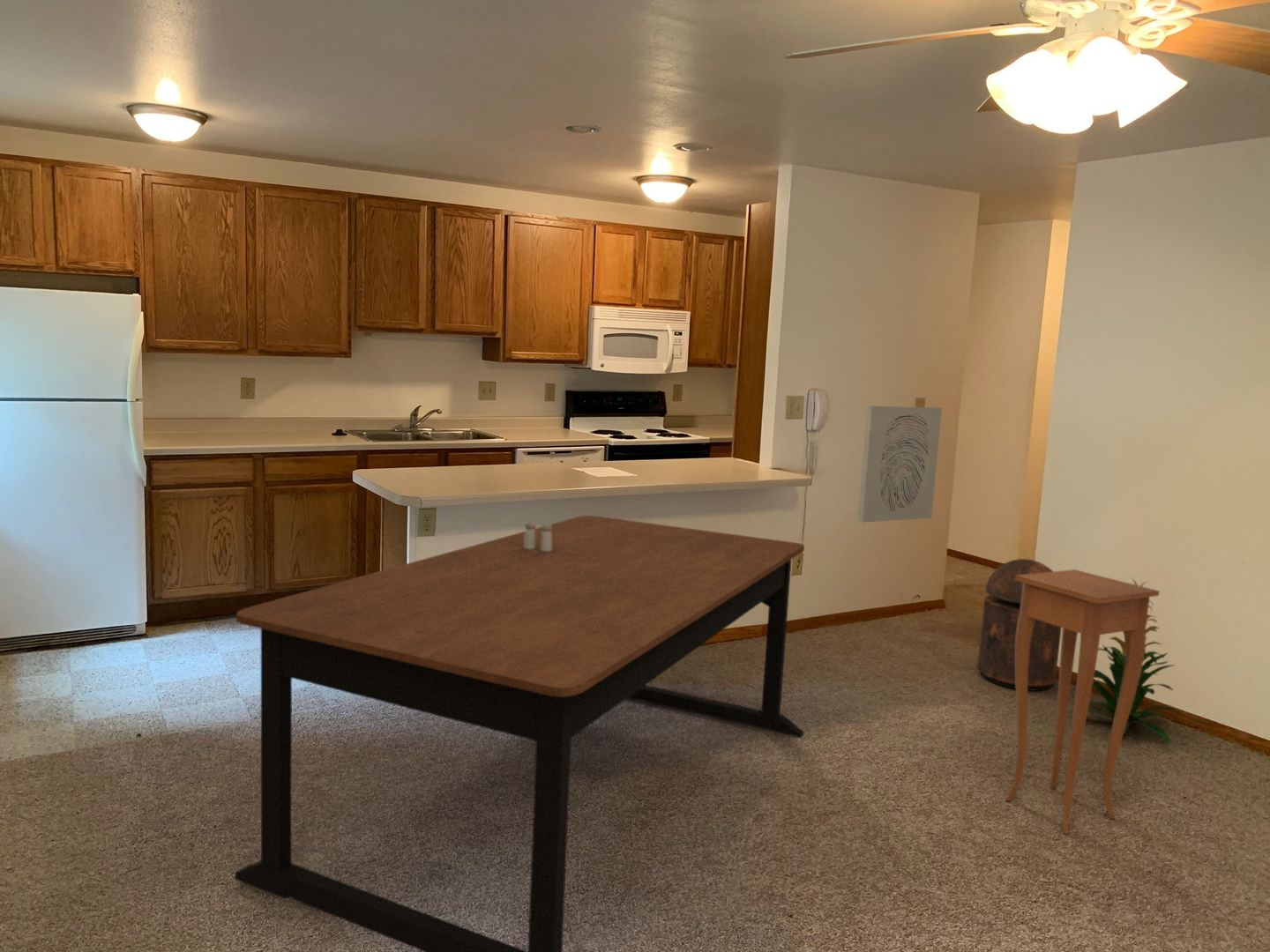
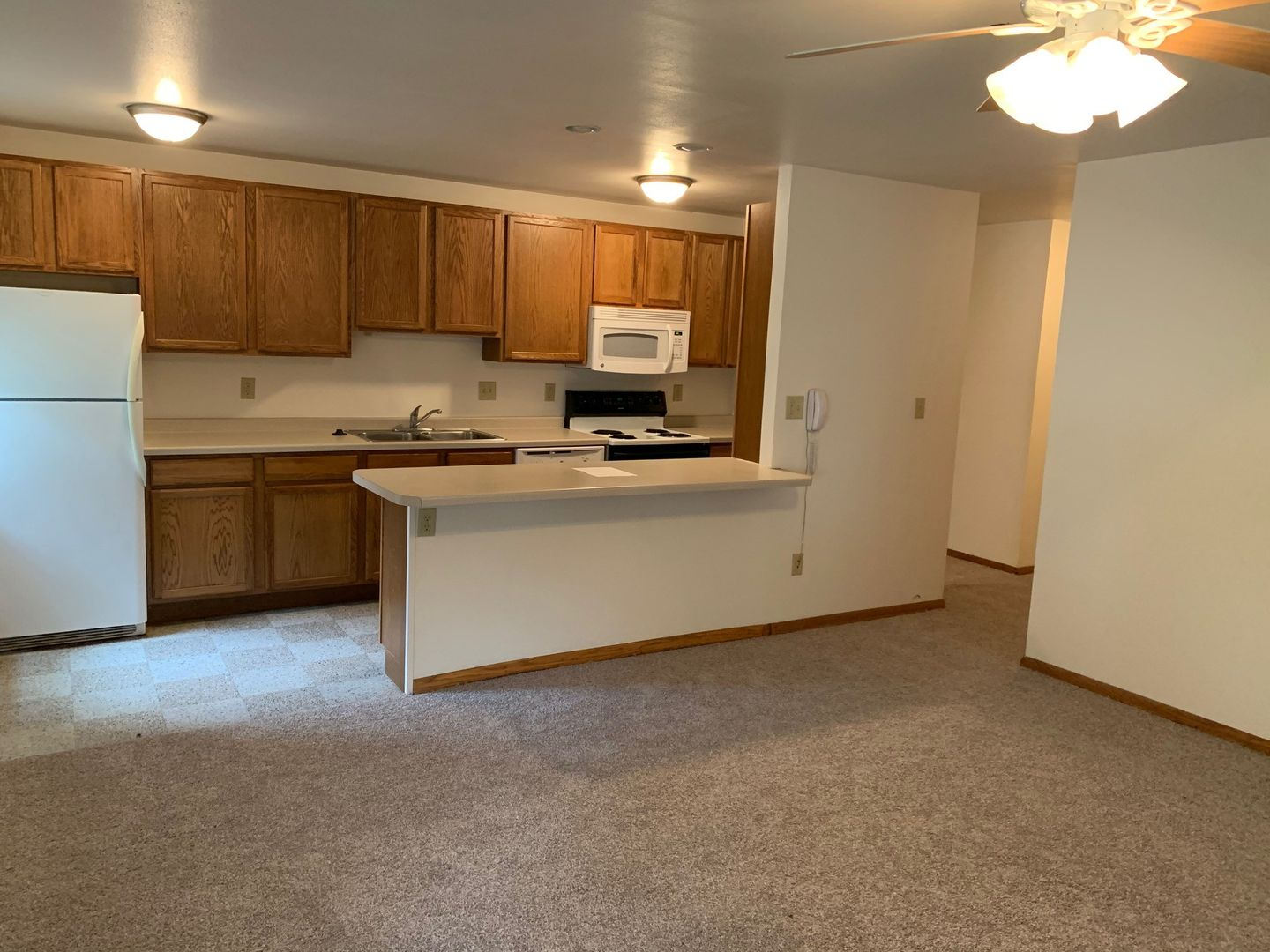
- salt and pepper shaker (534, 535)
- side table (1074, 699)
- indoor plant (1126, 650)
- dining table (575, 685)
- trash can (1018, 618)
- wall art (900, 464)
